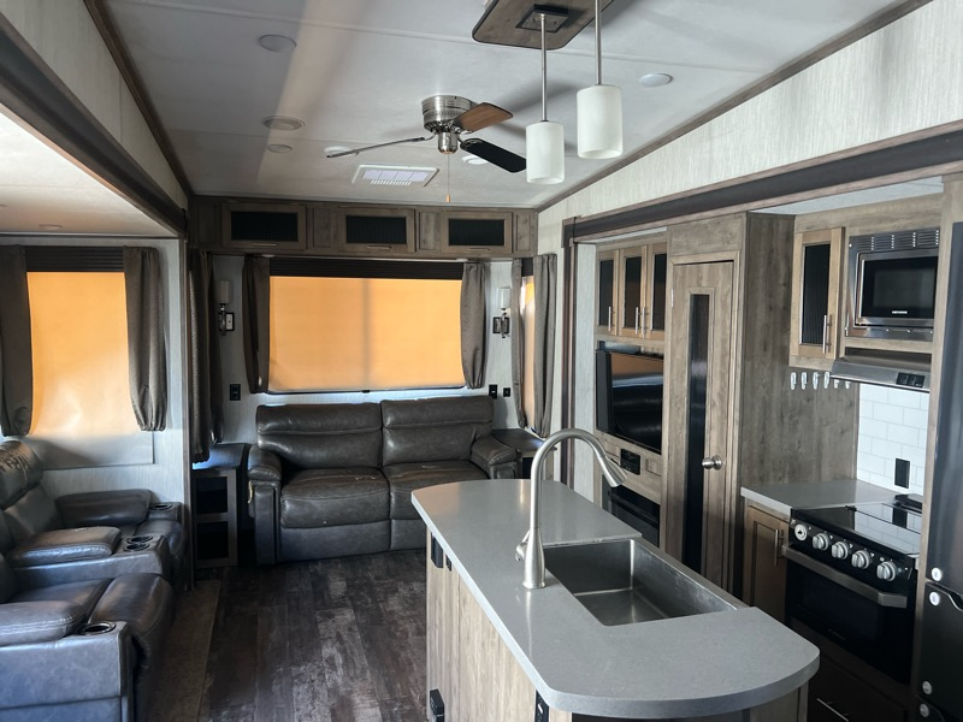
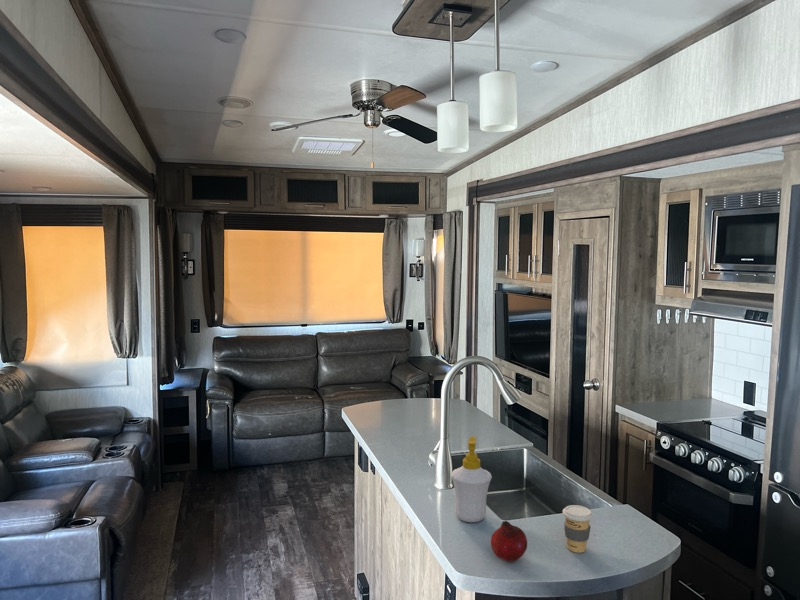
+ fruit (508, 541)
+ soap bottle (471, 479)
+ coffee cup (577, 529)
